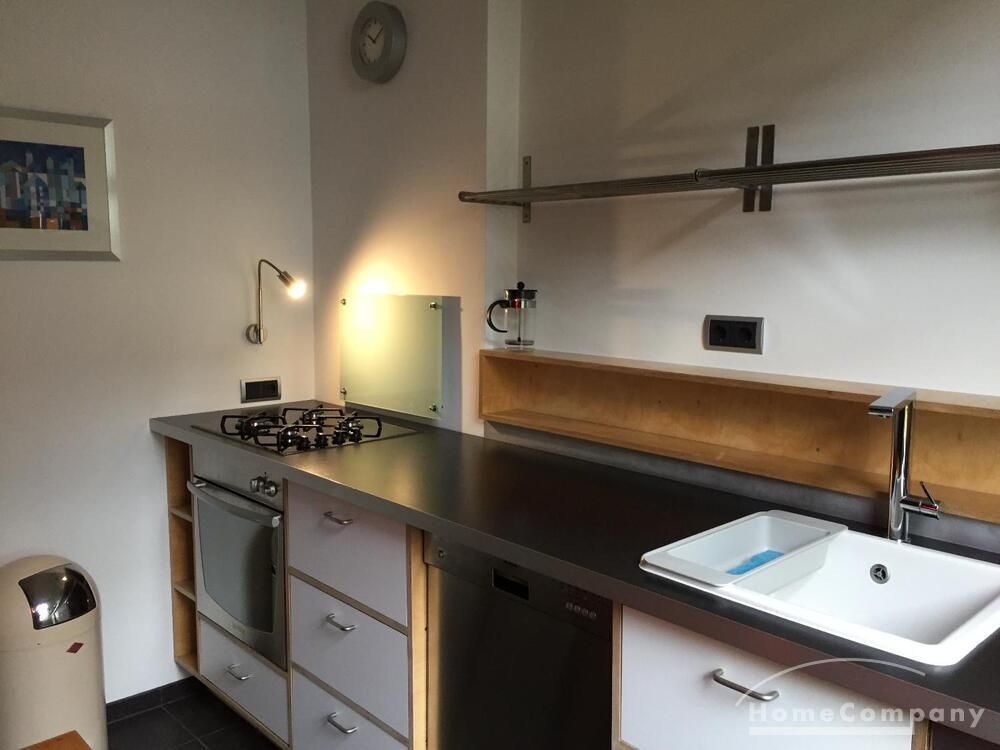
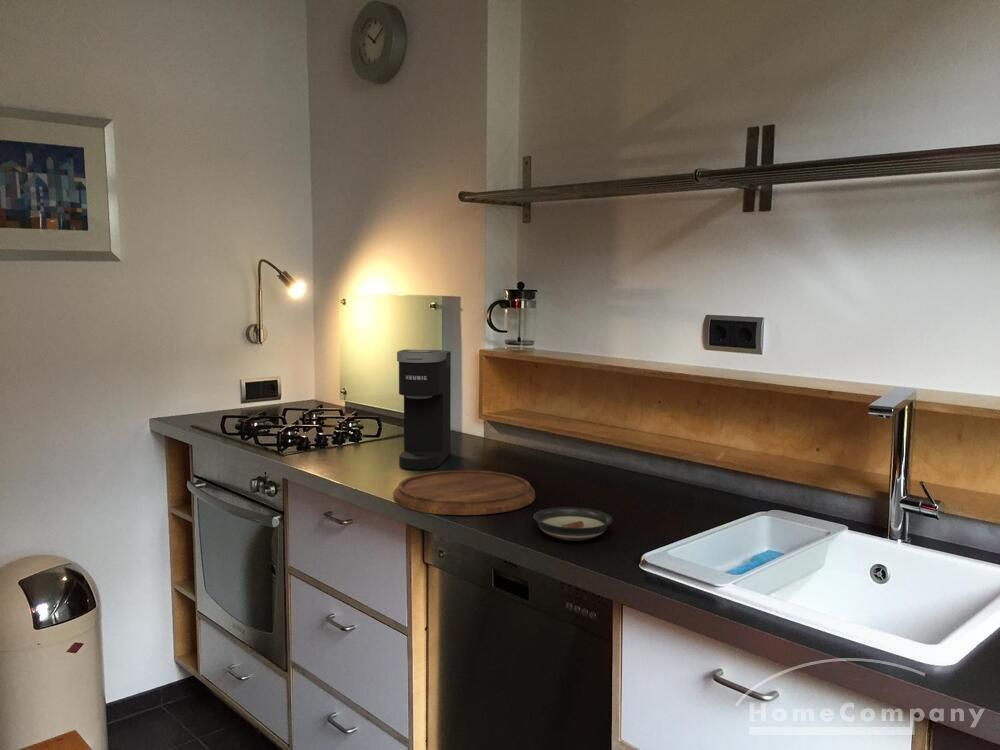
+ cutting board (464, 490)
+ saucer (572, 526)
+ coffee maker (425, 404)
